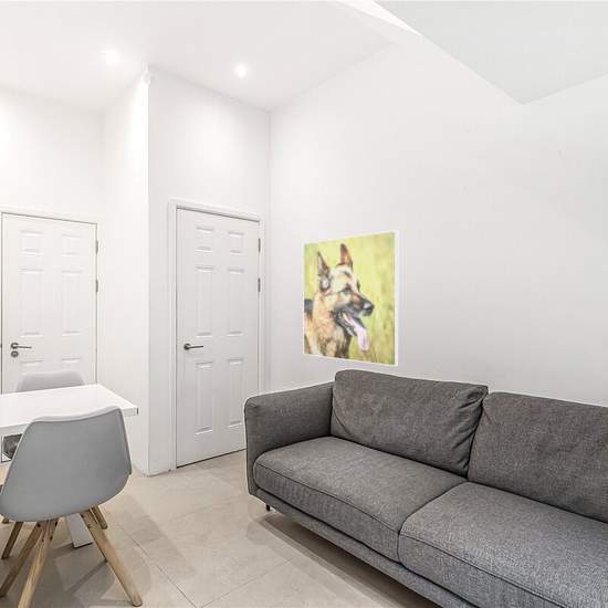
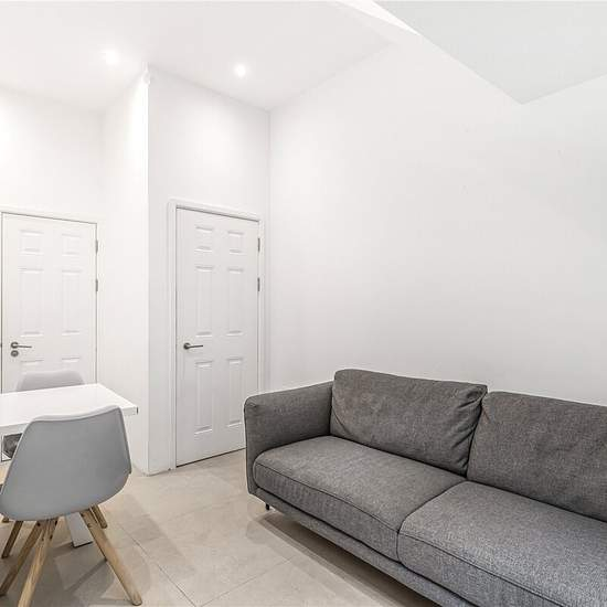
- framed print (346, 298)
